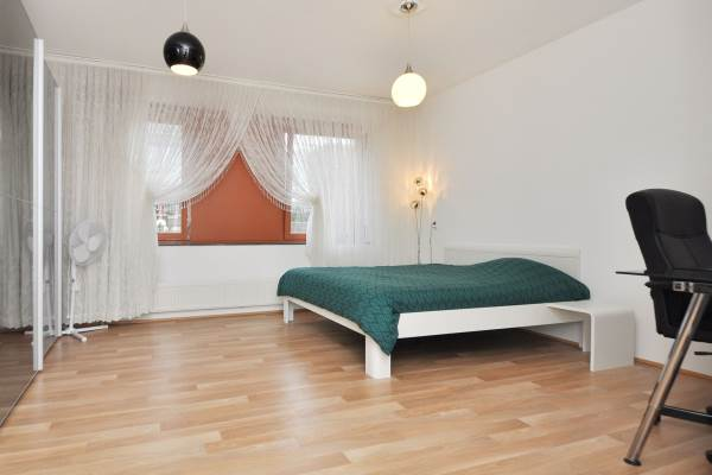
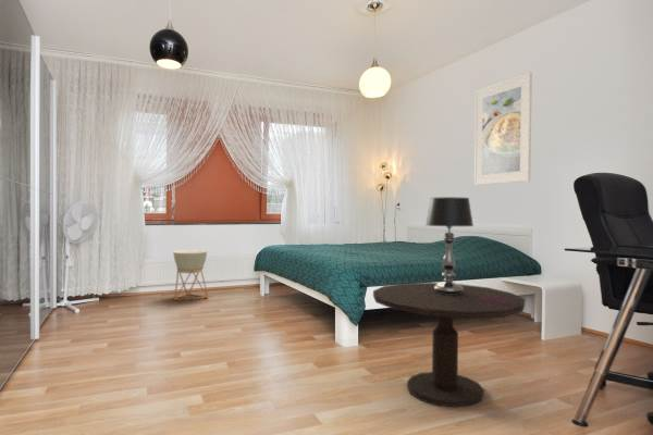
+ side table (445, 343)
+ planter (189, 274)
+ table lamp (448, 245)
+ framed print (501, 133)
